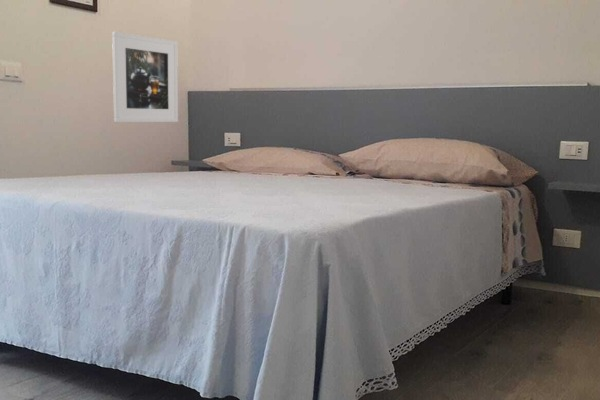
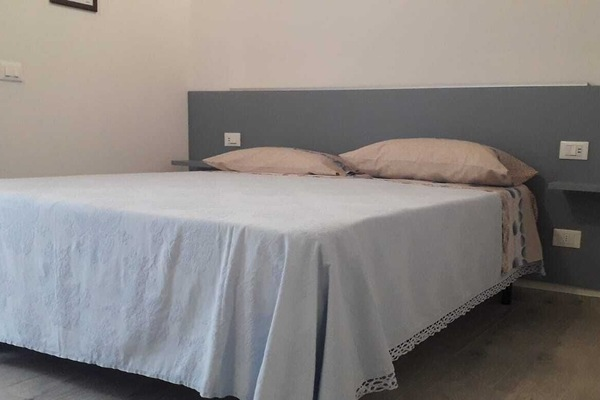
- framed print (147, 80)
